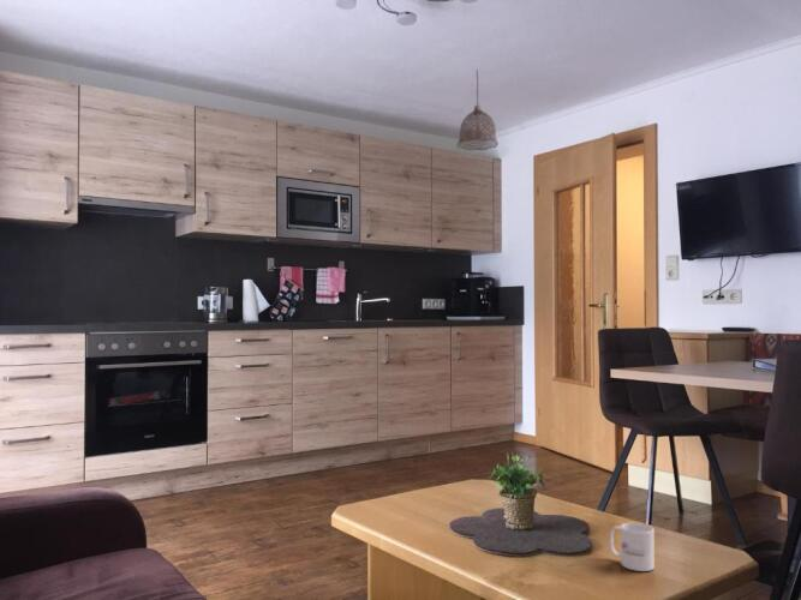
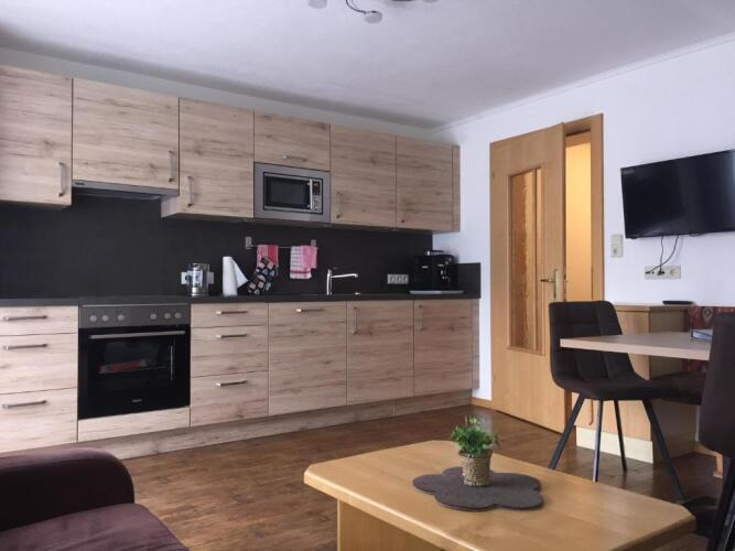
- pendant lamp (477, 107)
- mug (630, 544)
